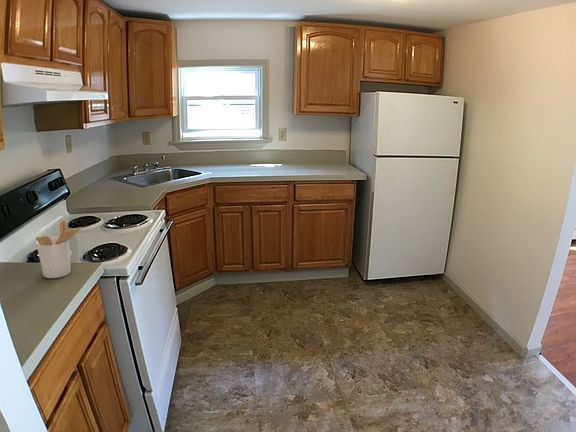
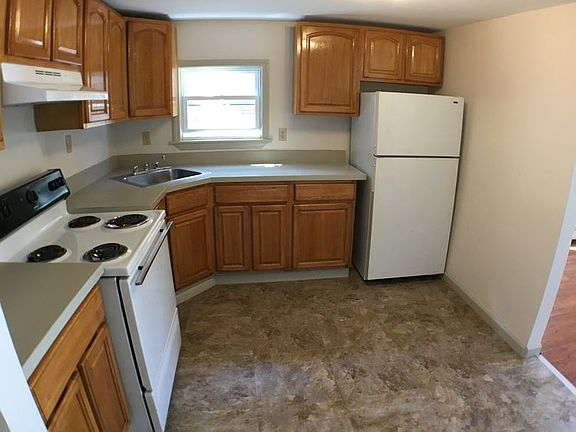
- utensil holder (60, 249)
